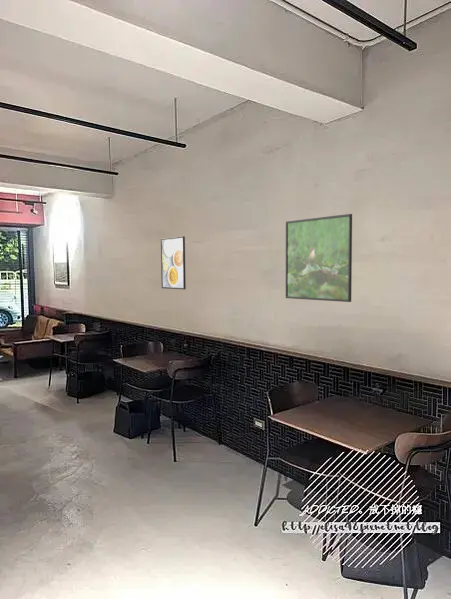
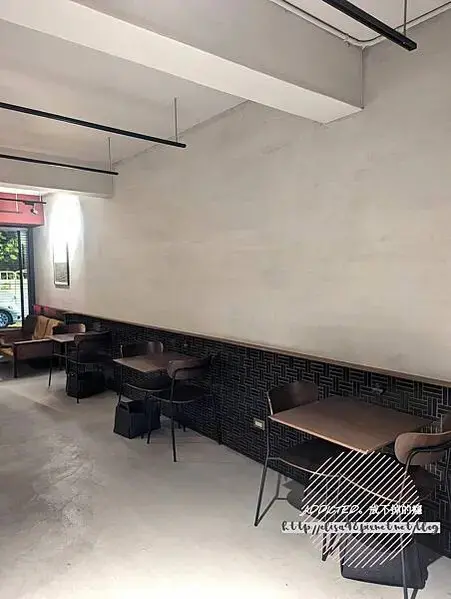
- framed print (172, 263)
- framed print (316, 259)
